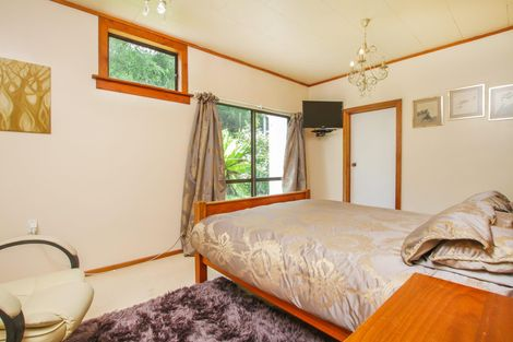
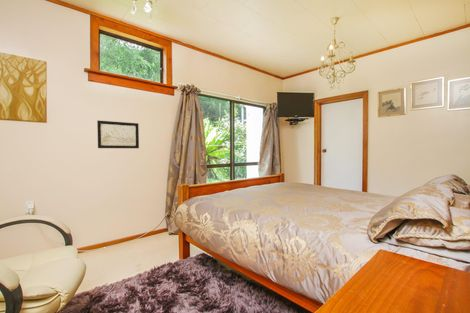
+ wall art (119, 135)
